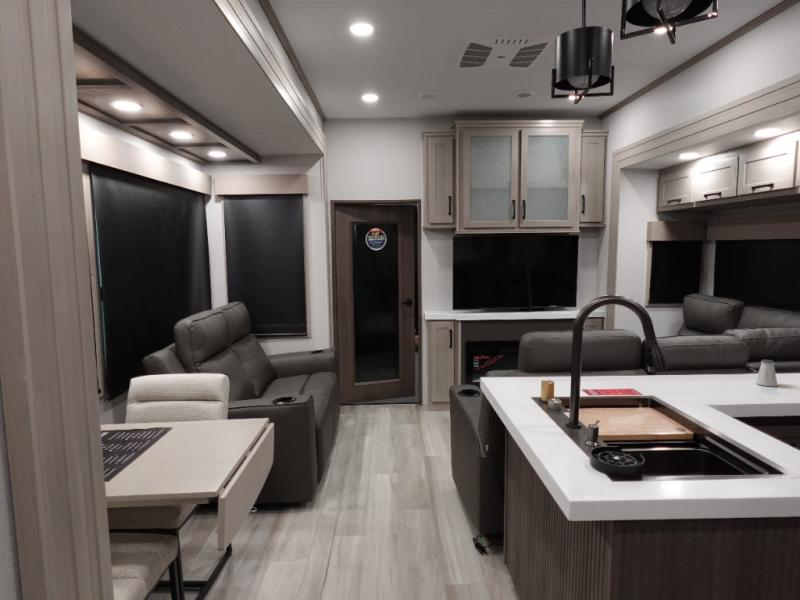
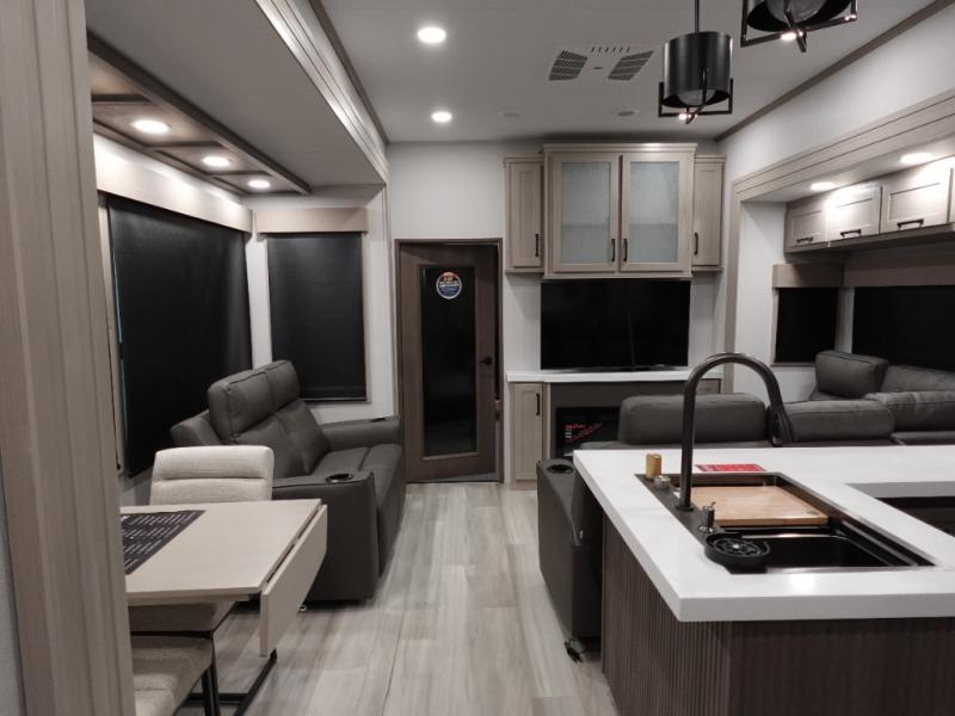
- saltshaker (767, 372)
